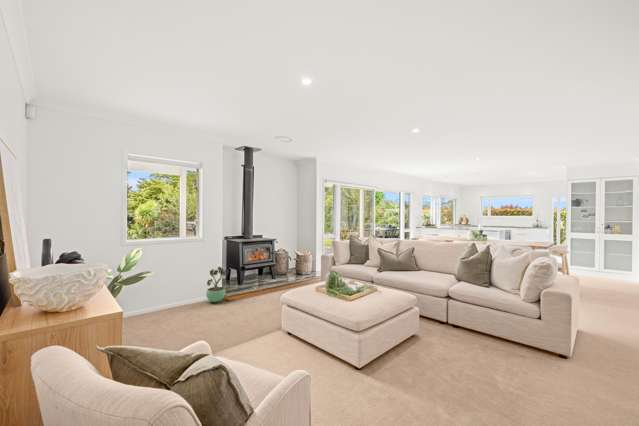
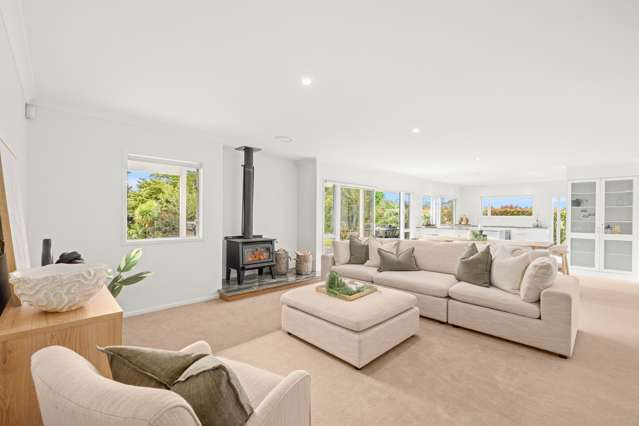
- potted plant (216, 284)
